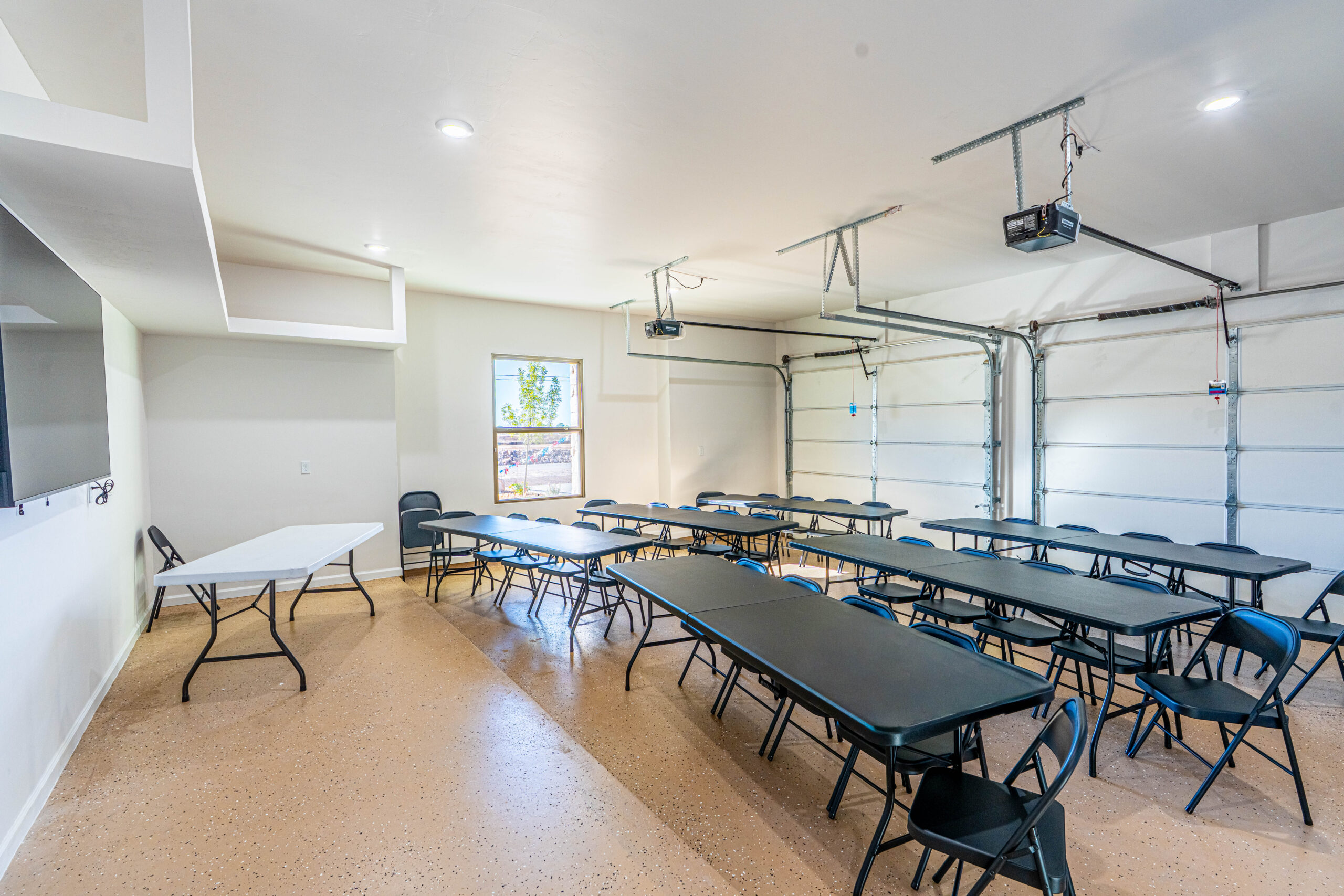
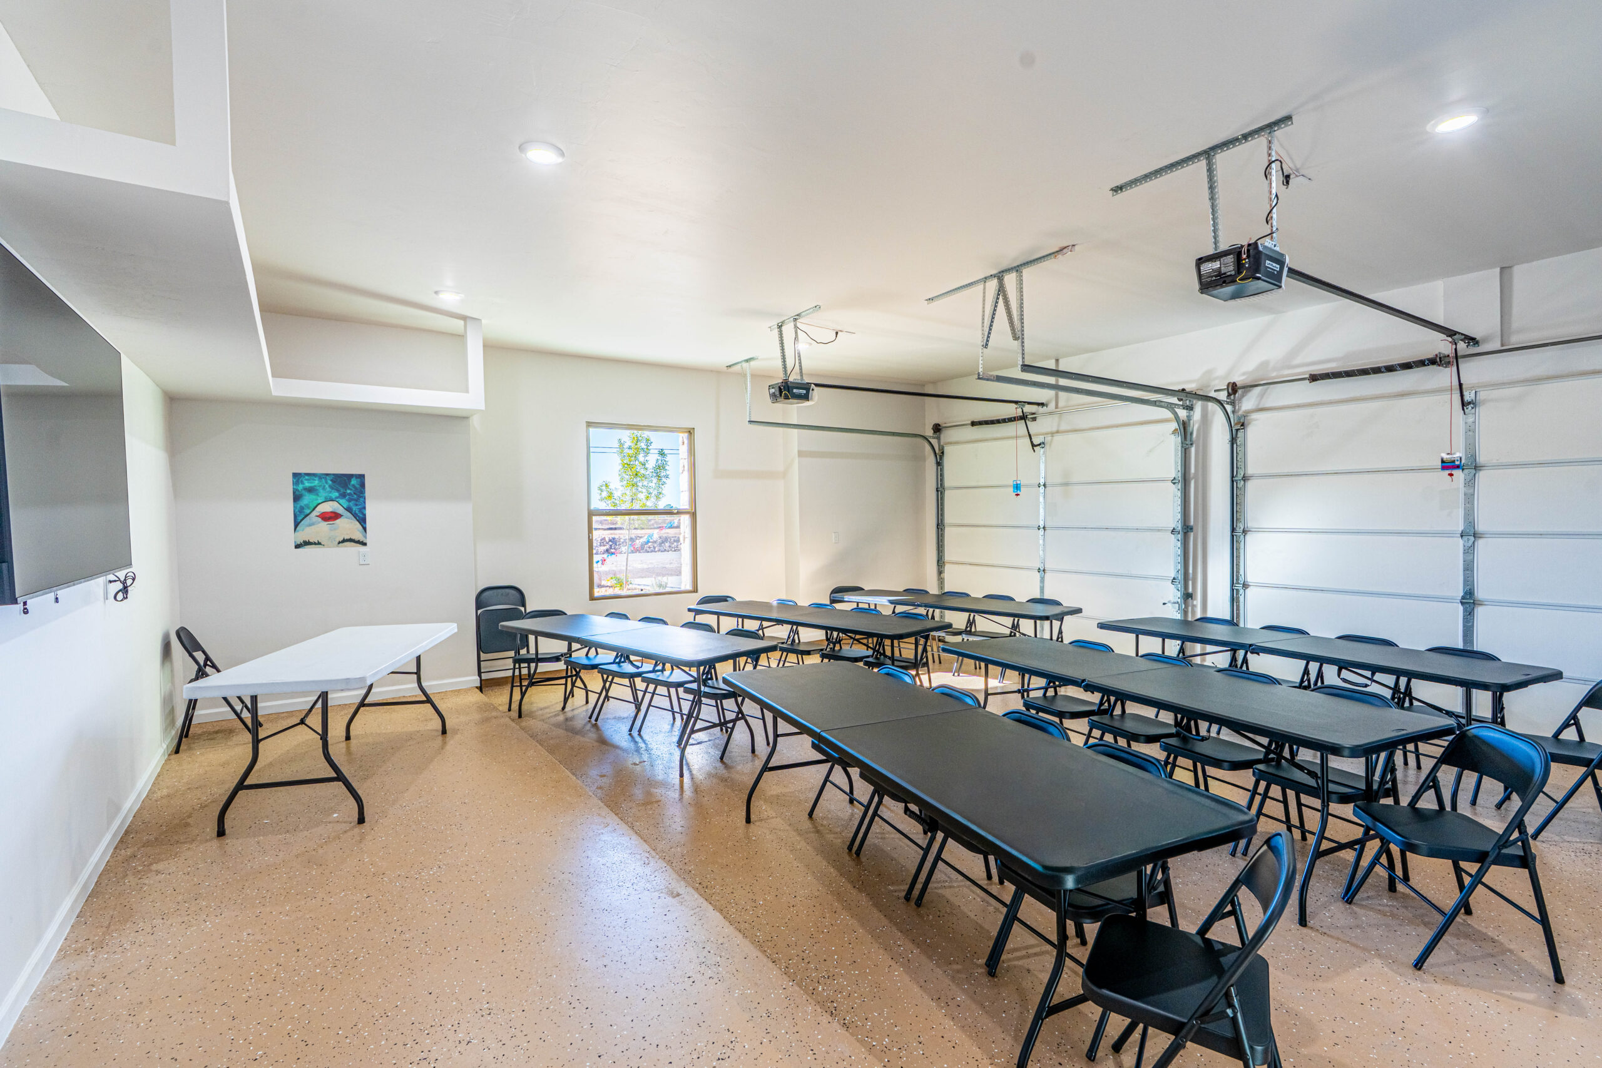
+ wall art (330, 510)
